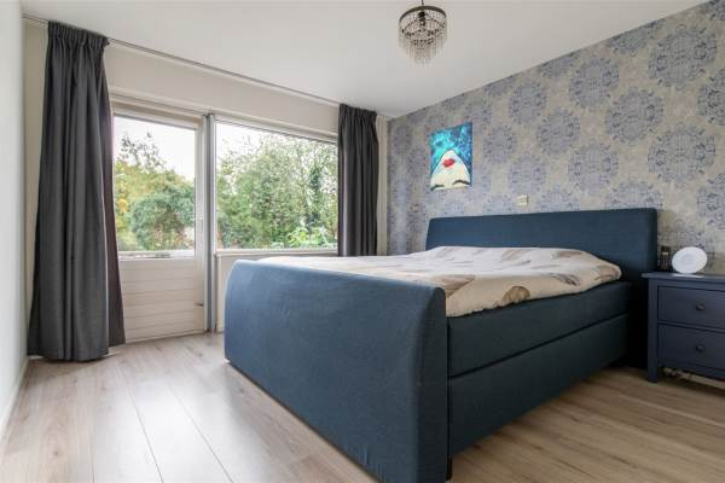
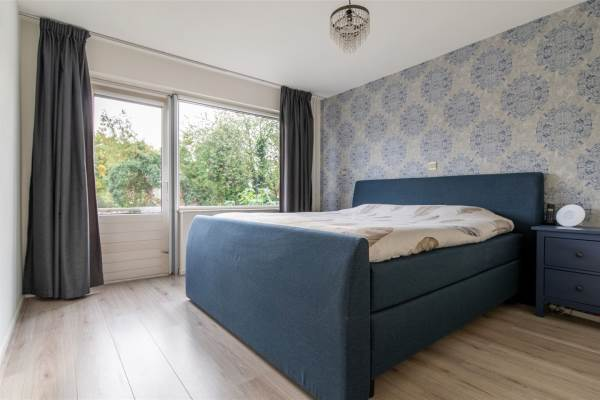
- wall art (450, 158)
